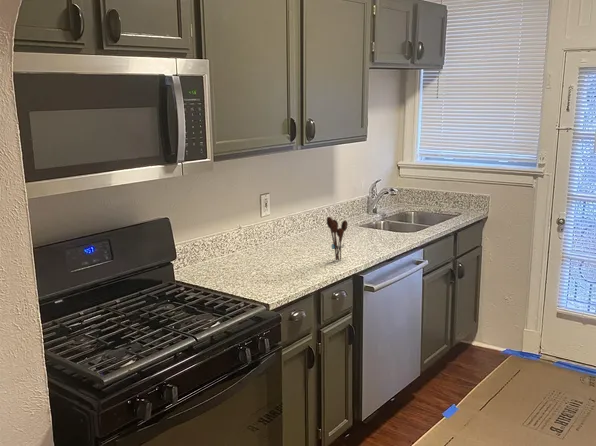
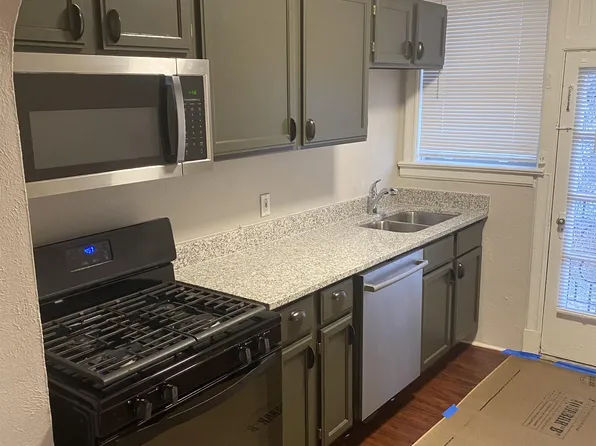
- utensil holder (335, 238)
